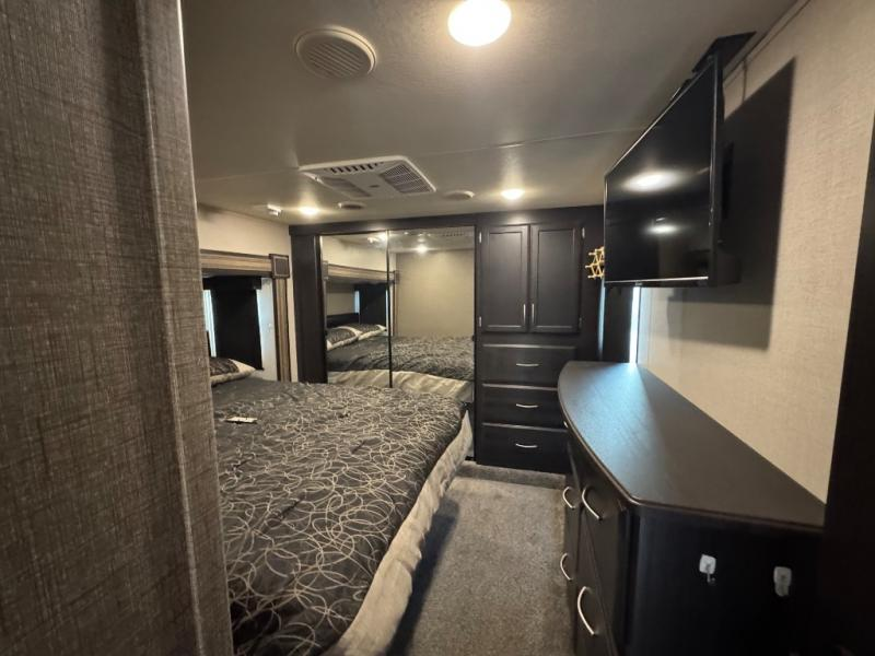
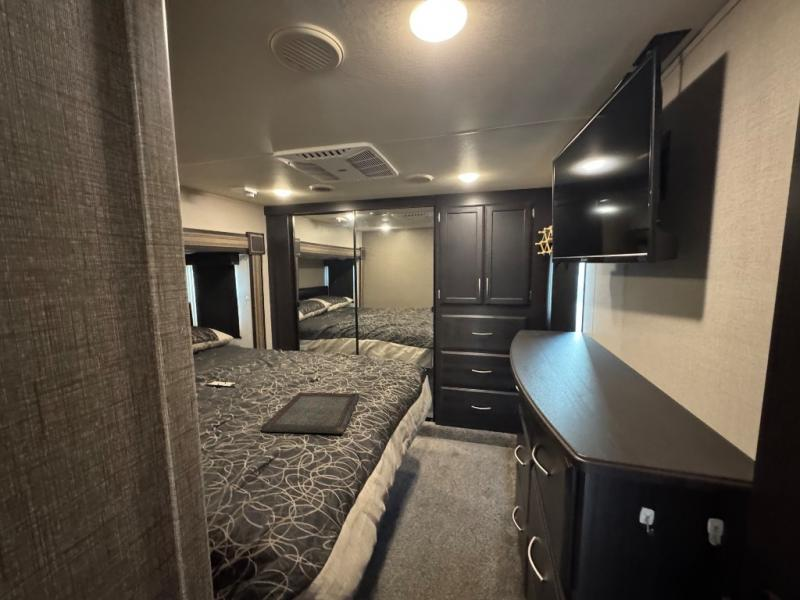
+ serving tray (317, 410)
